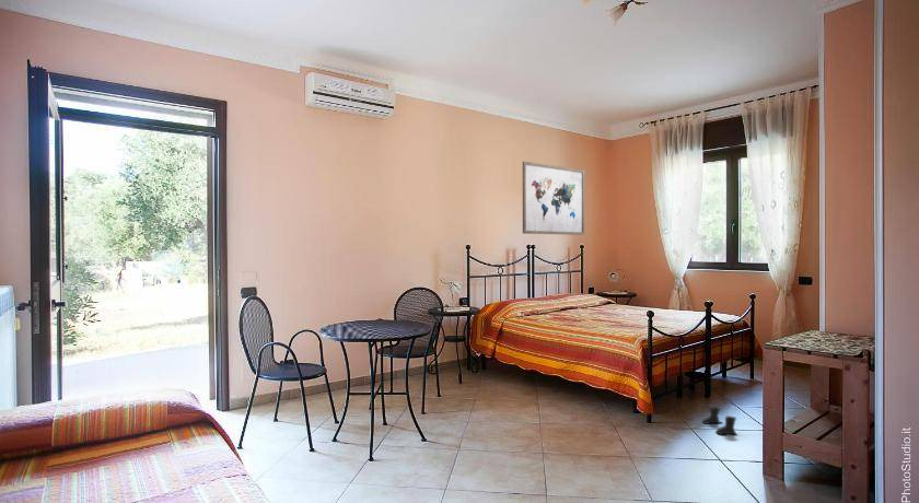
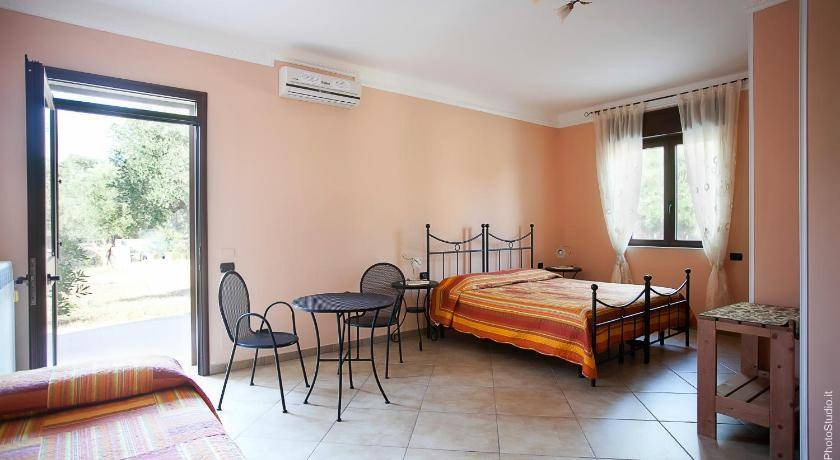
- wall art (555, 200)
- boots (718, 419)
